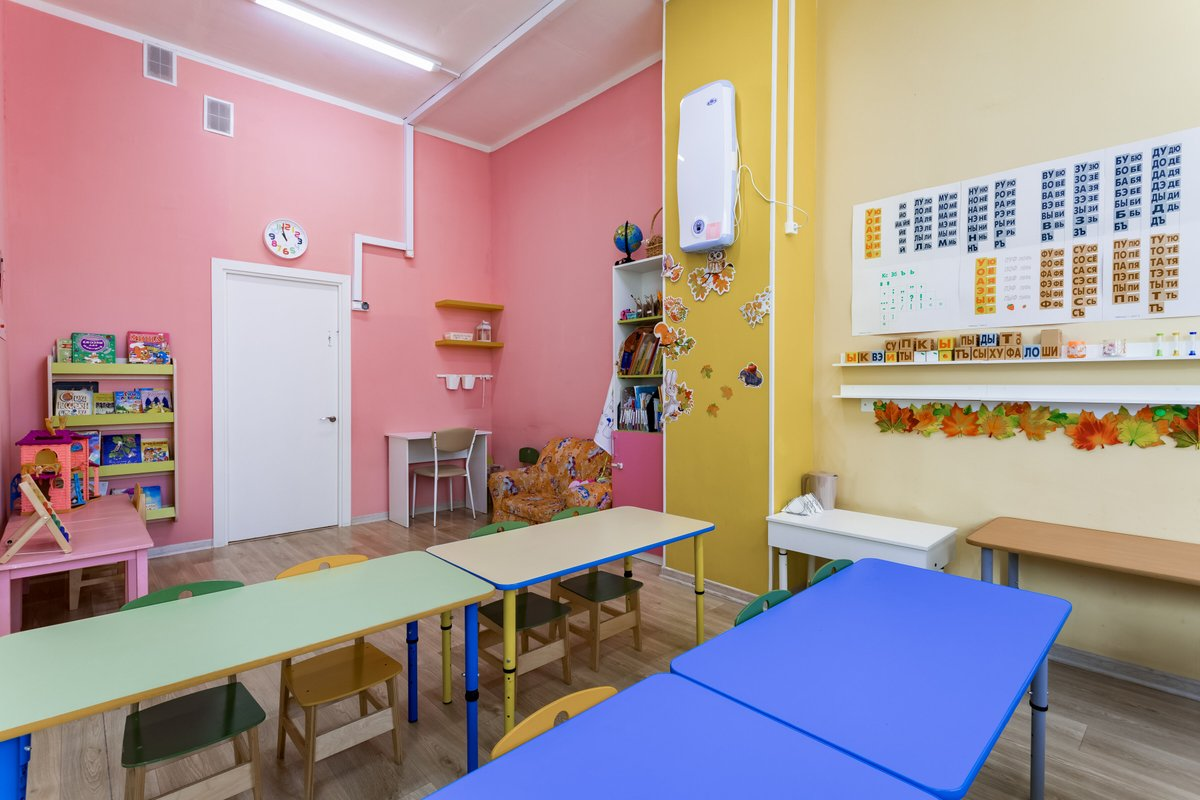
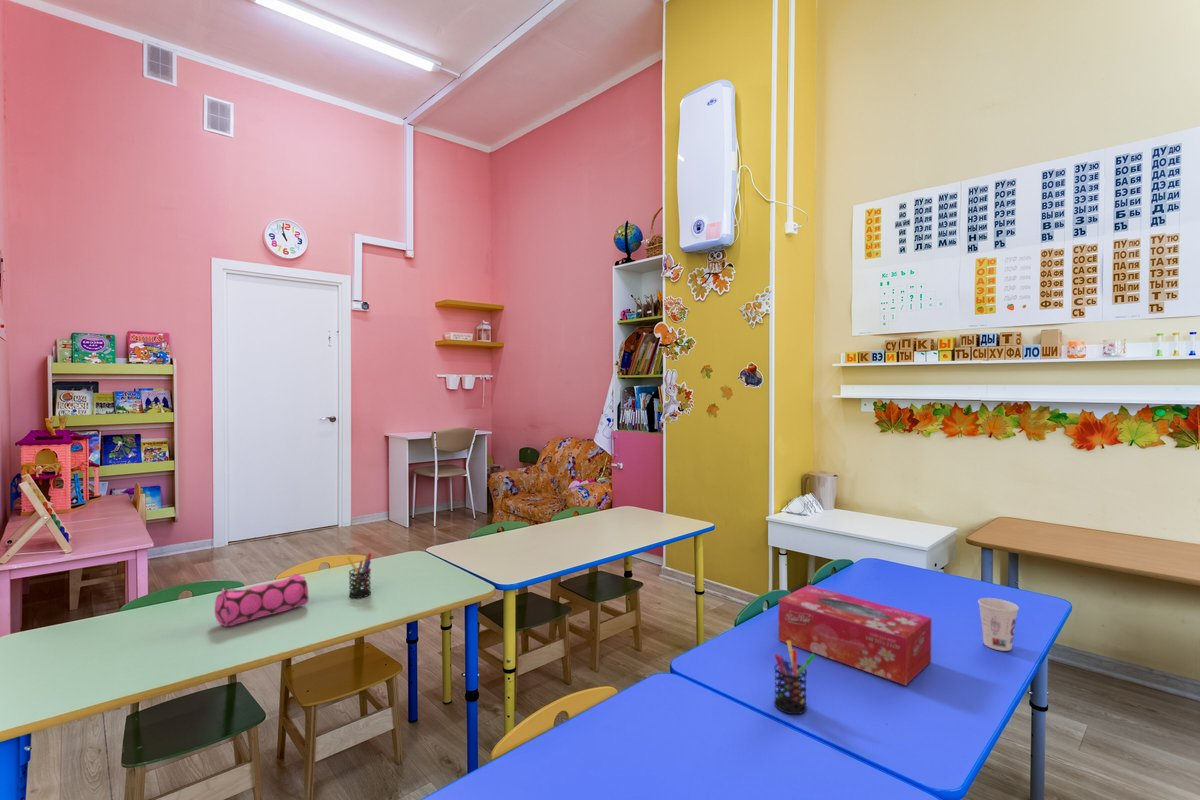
+ tissue box (851, 629)
+ pen holder (794, 675)
+ pen holder (362, 573)
+ pencil case (264, 597)
+ cup (997, 624)
